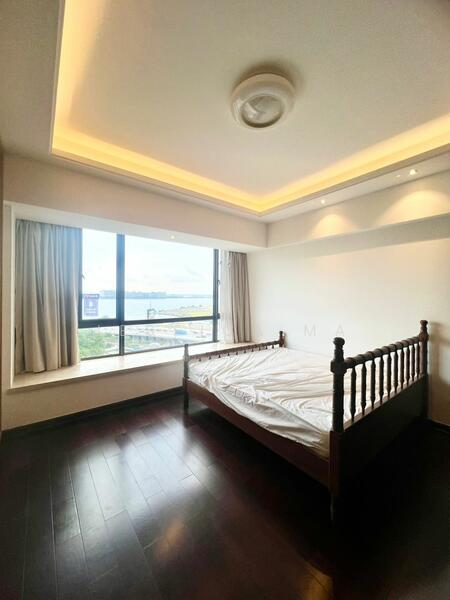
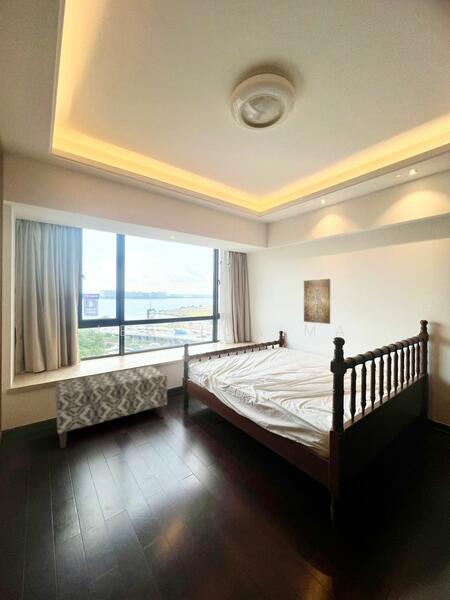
+ wall art (316, 301)
+ bench (113, 400)
